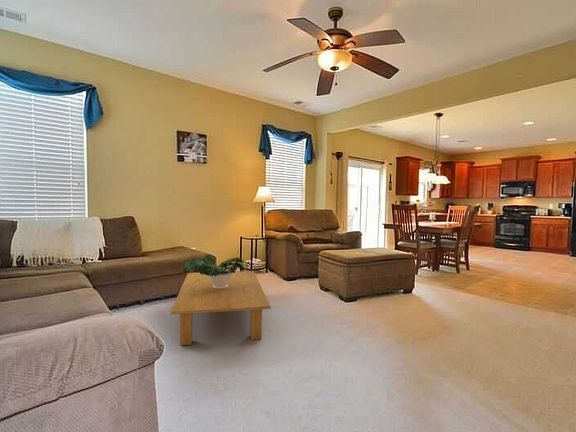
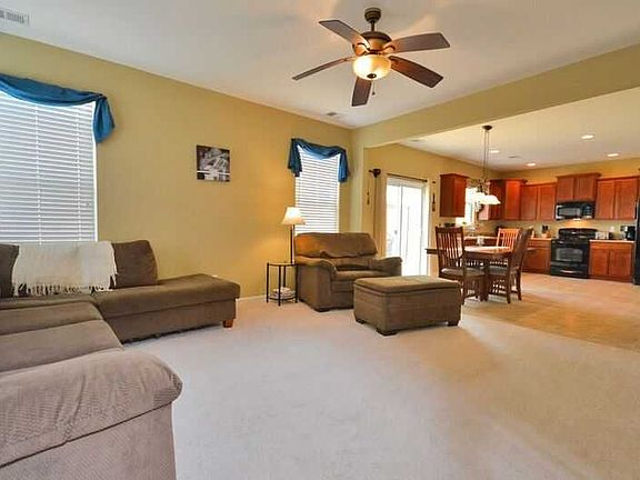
- coffee table (221, 301)
- potted plant (214, 272)
